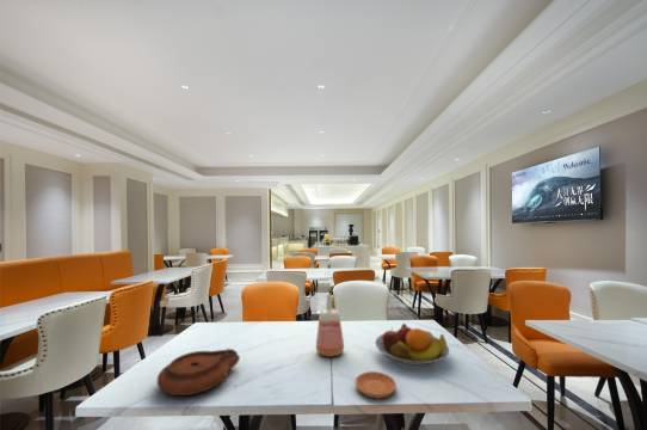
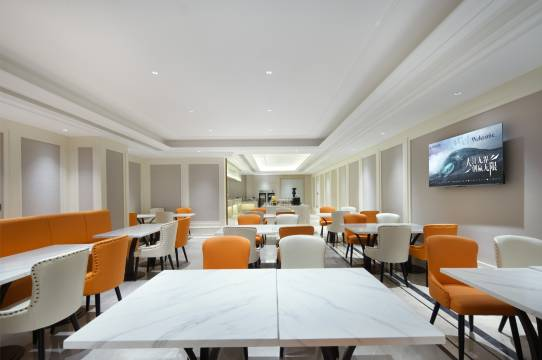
- saucer (375, 385)
- fruit bowl (411, 342)
- vase (329, 324)
- plate (199, 370)
